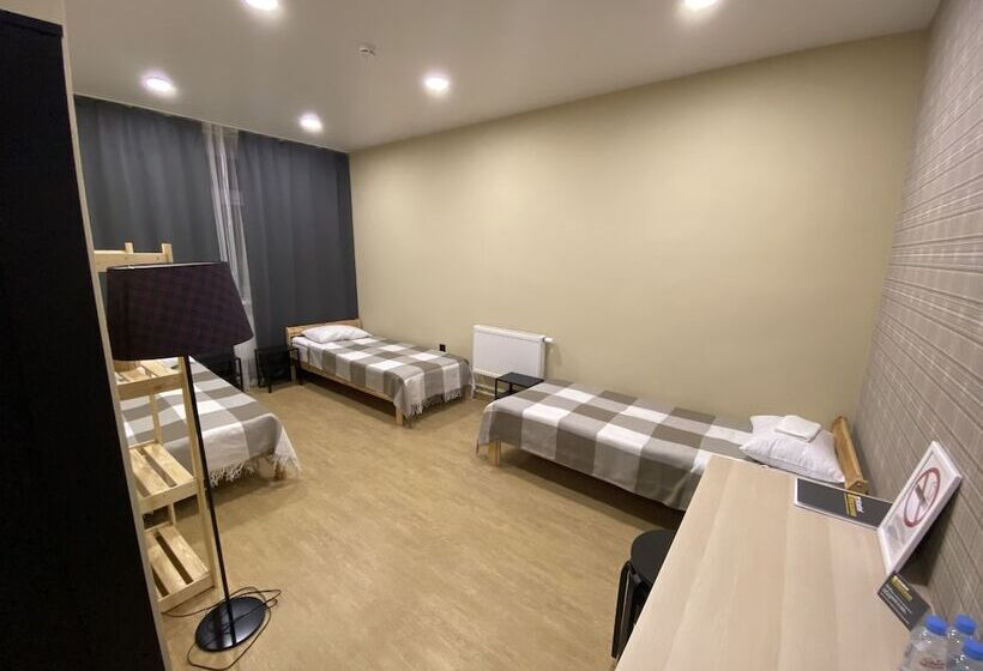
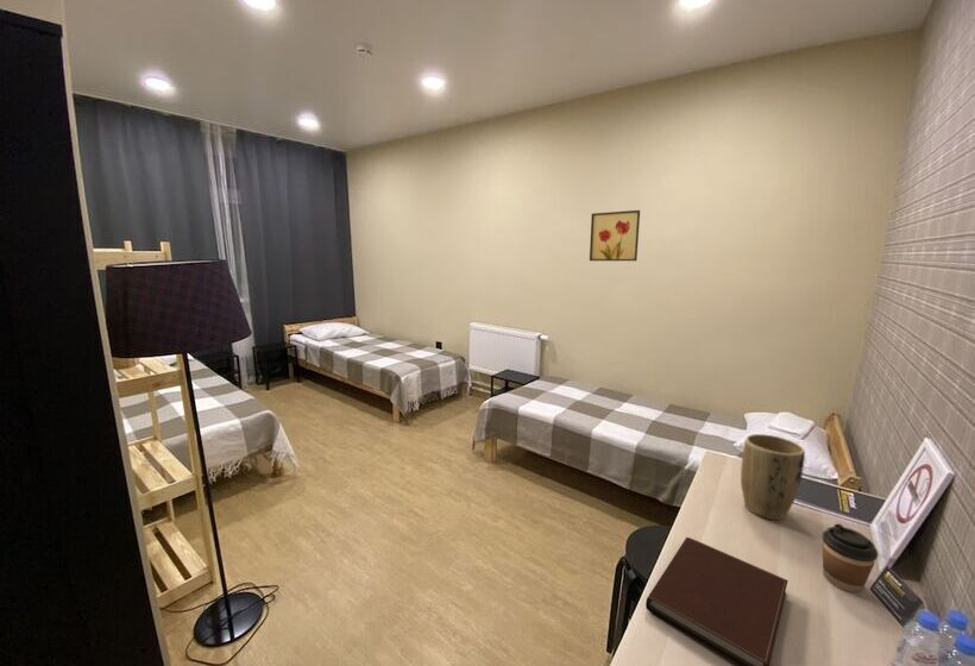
+ plant pot (769, 477)
+ coffee cup (847, 555)
+ notebook (718, 593)
+ wall art (614, 237)
